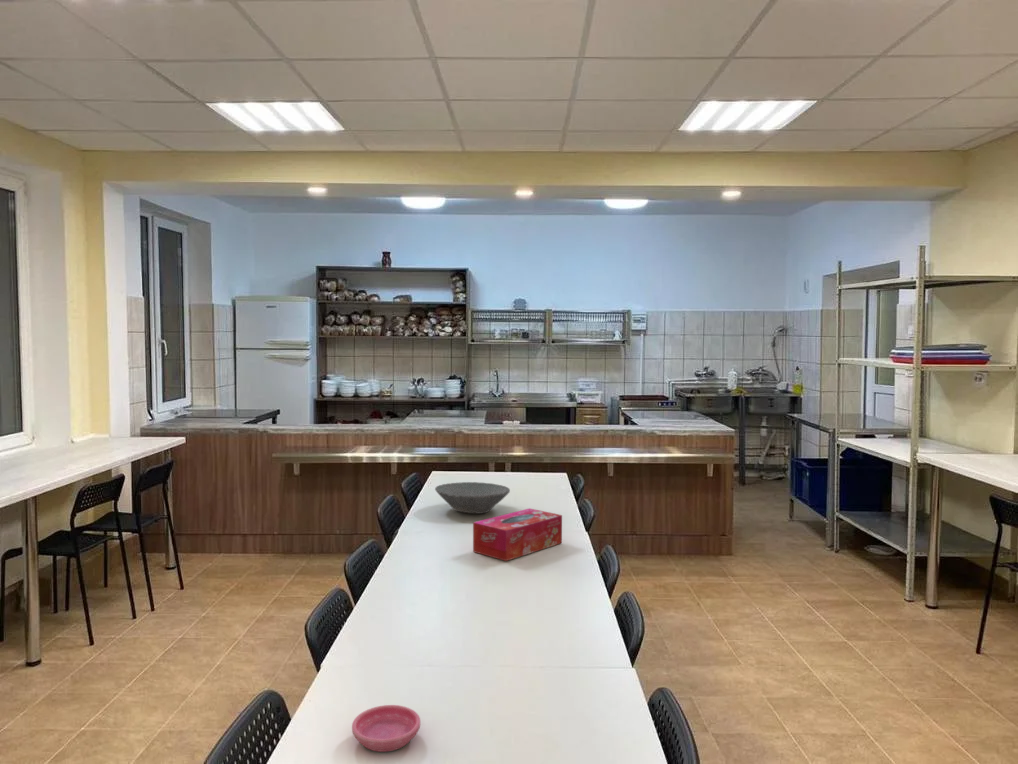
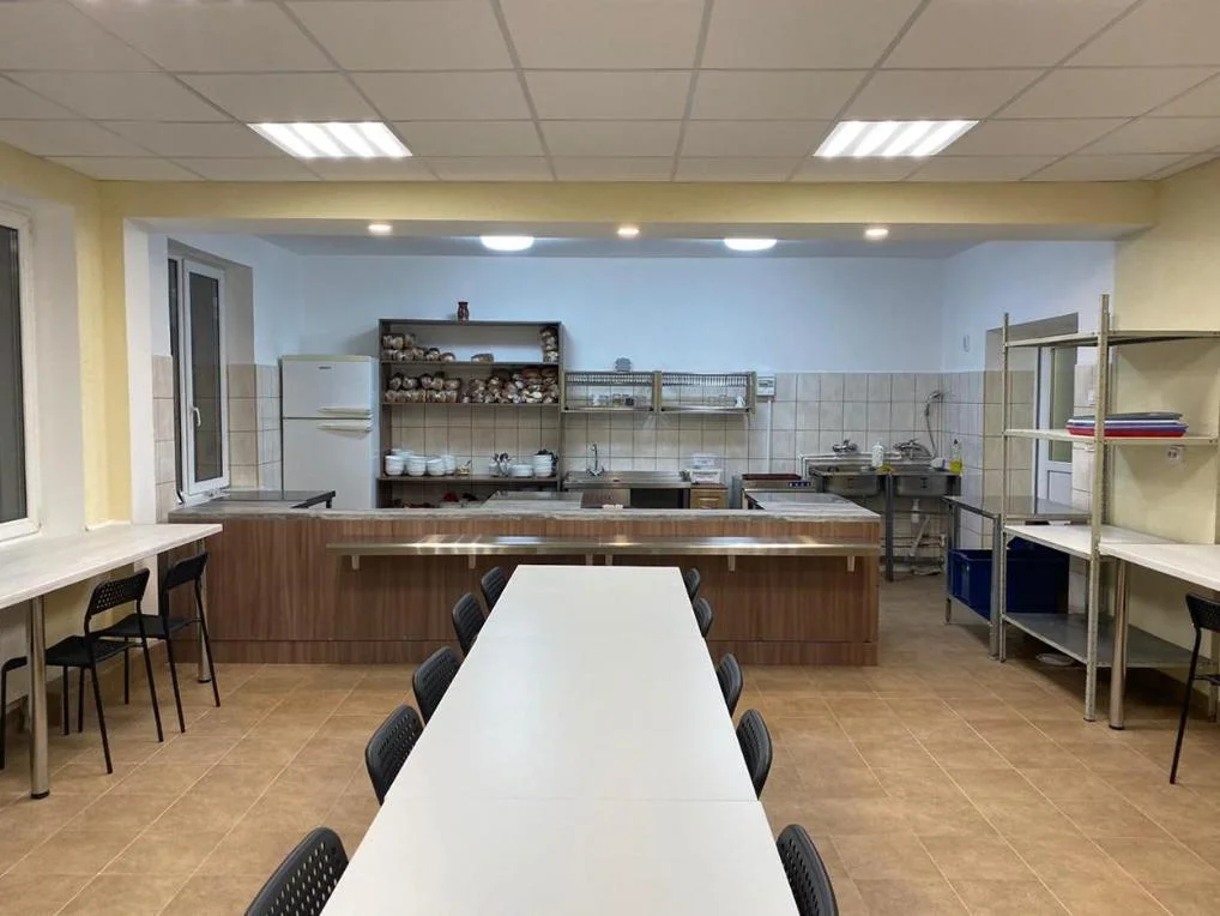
- bowl (472, 498)
- saucer (386, 729)
- tissue box (518, 533)
